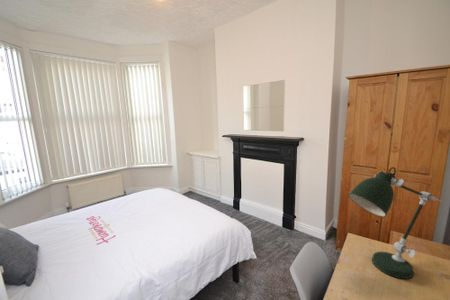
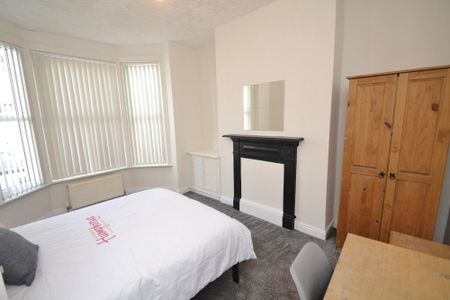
- desk lamp (385, 216)
